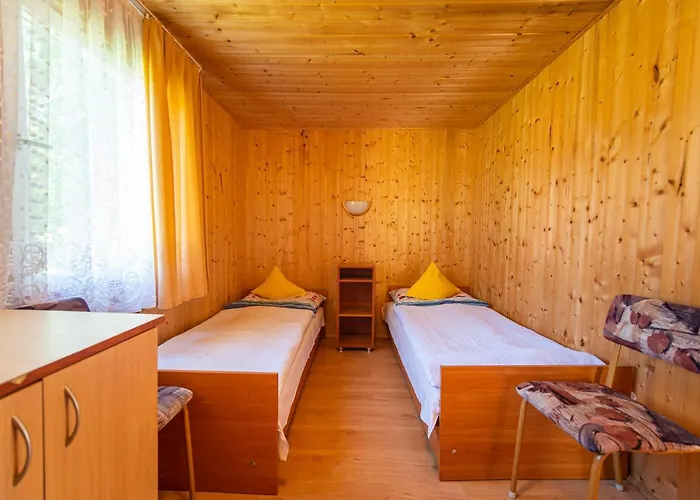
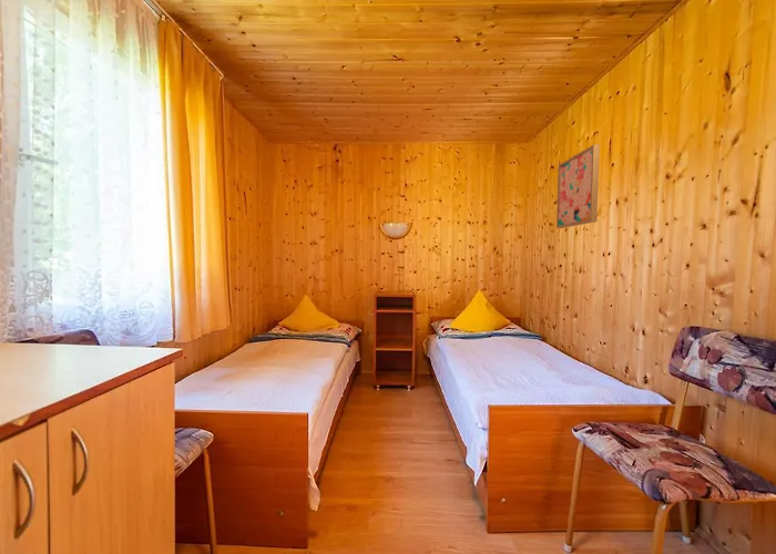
+ wall art (575, 191)
